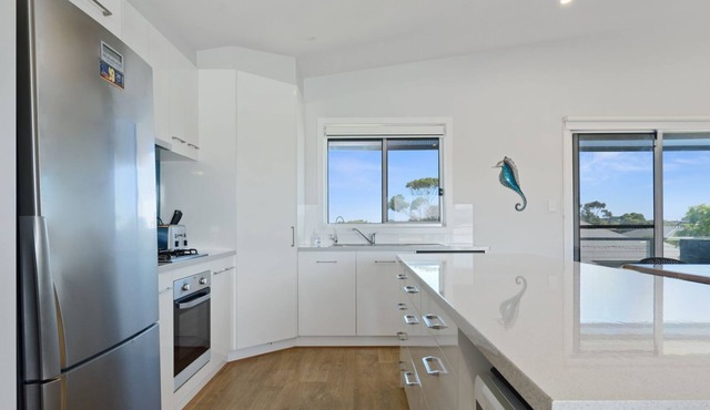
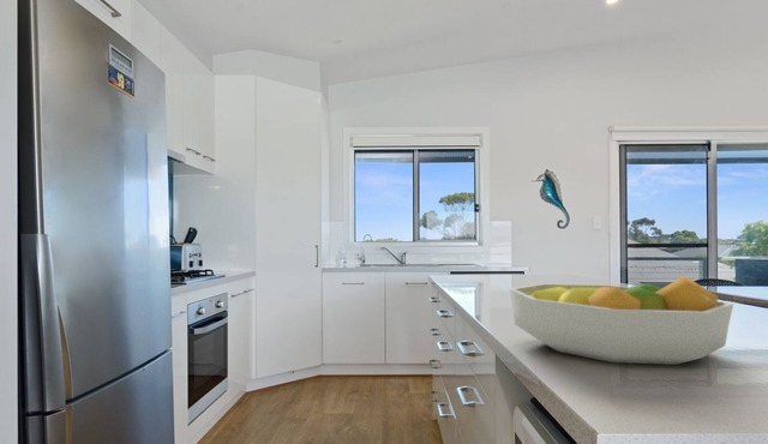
+ fruit bowl (610, 310)
